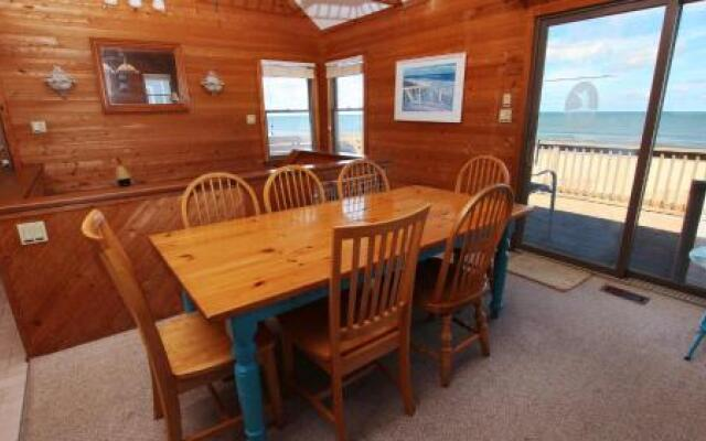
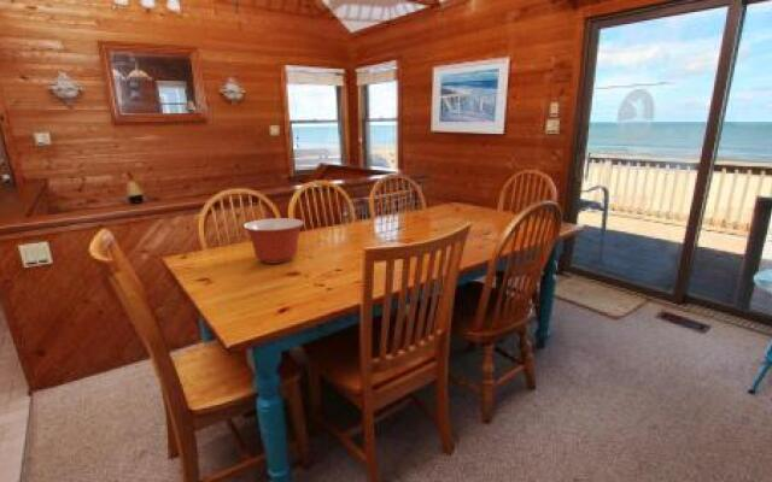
+ mixing bowl (275, 241)
